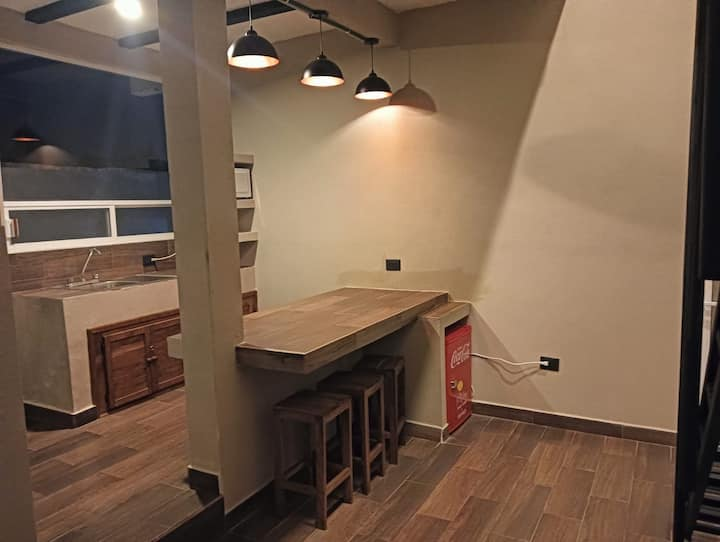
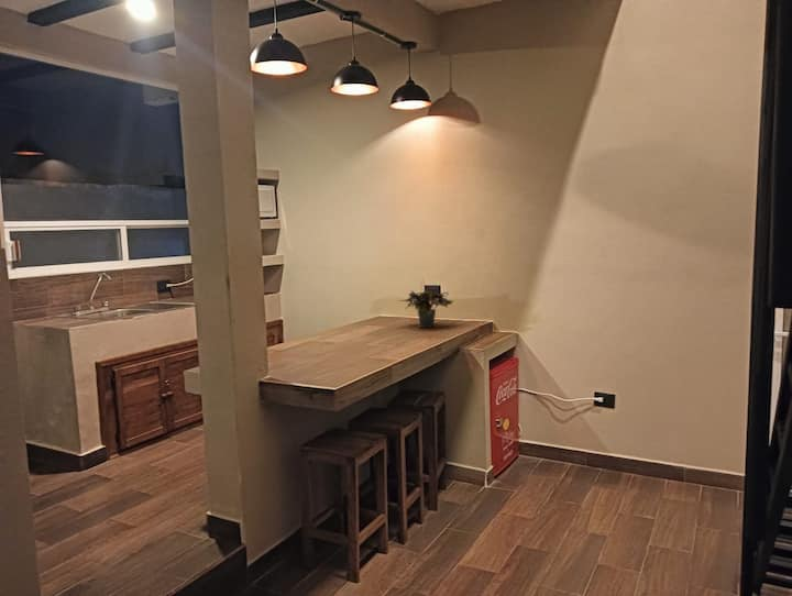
+ potted plant (427, 308)
